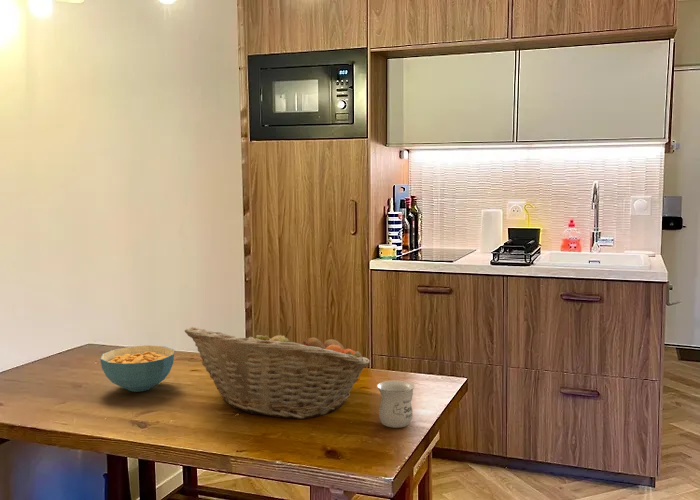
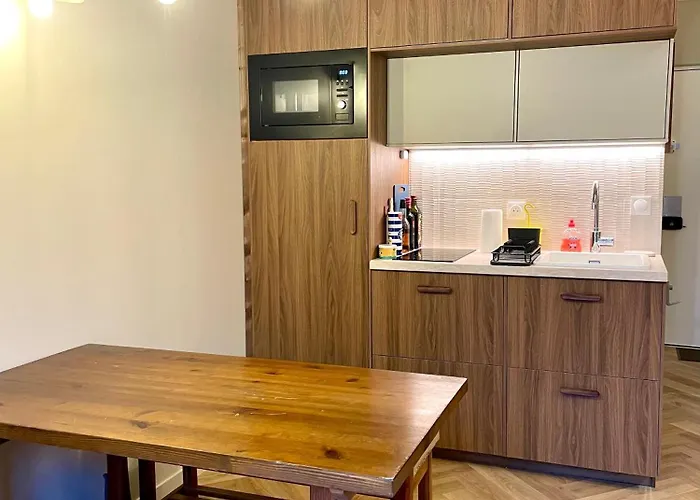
- mug (399, 403)
- cereal bowl (138, 371)
- fruit basket (276, 360)
